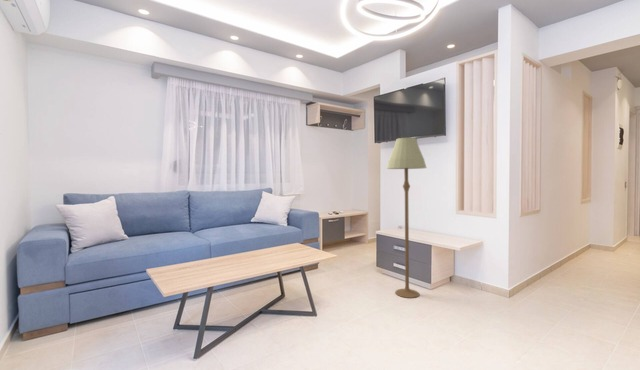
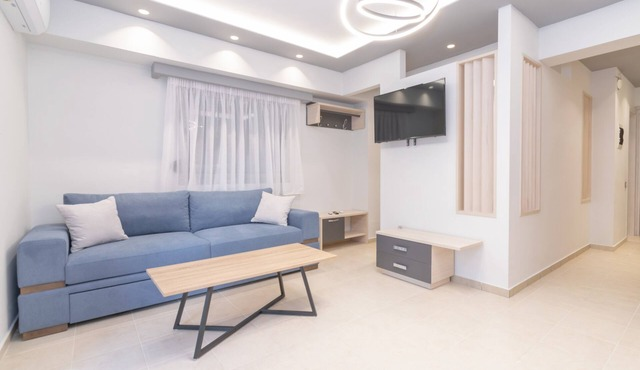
- floor lamp (406, 216)
